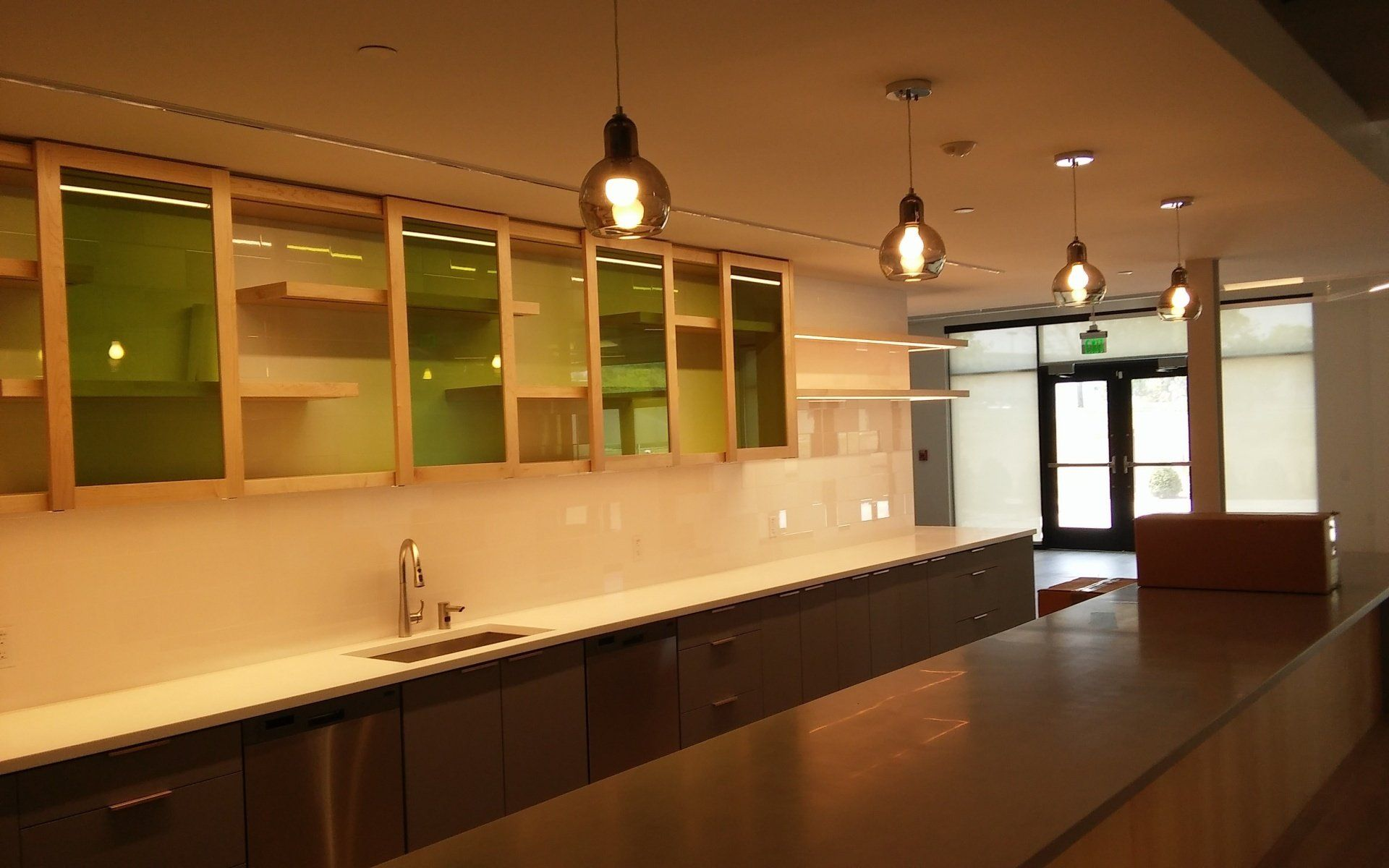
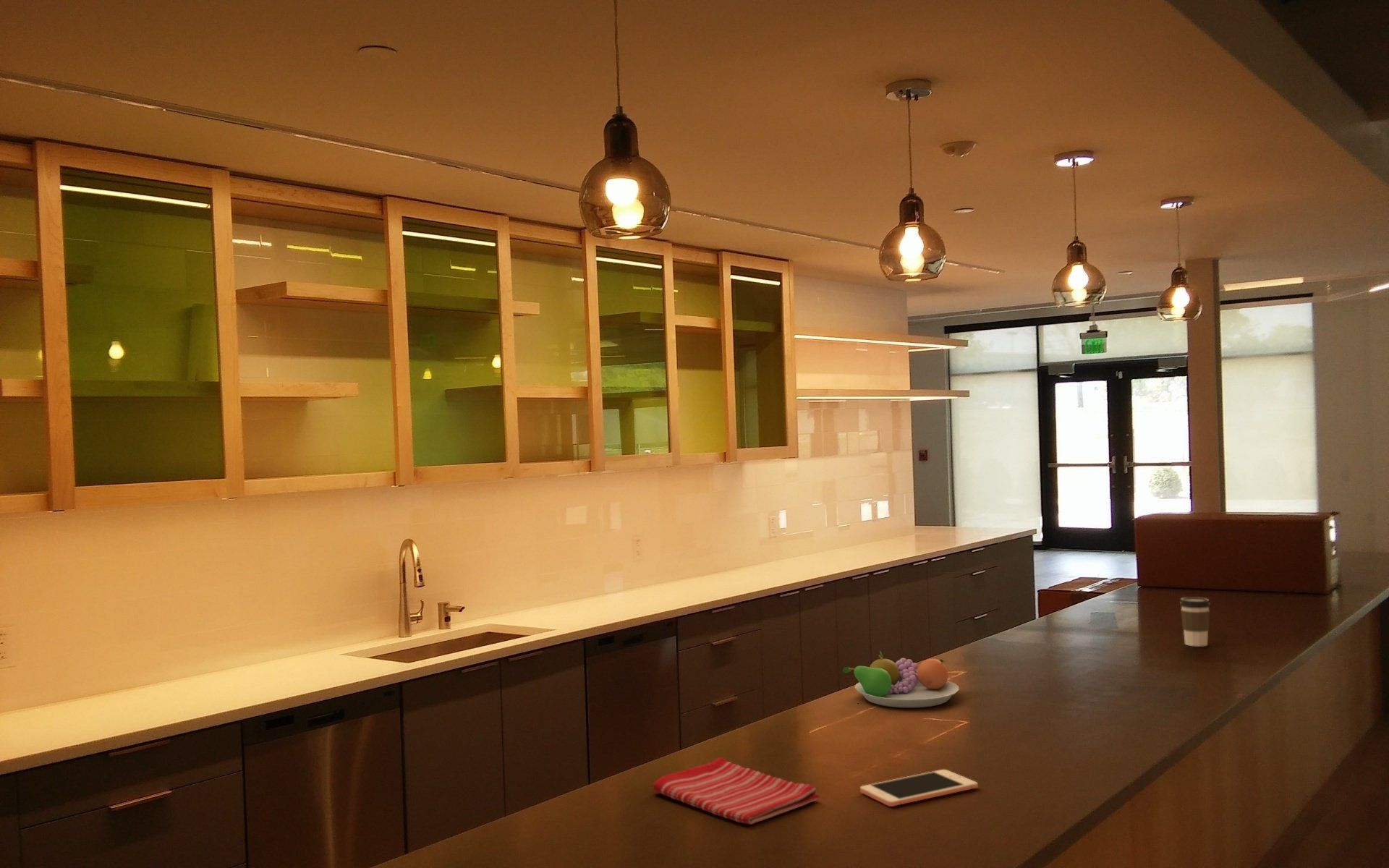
+ fruit bowl (901, 676)
+ dish towel (734, 788)
+ coffee cup (1195, 621)
+ cell phone (919, 787)
